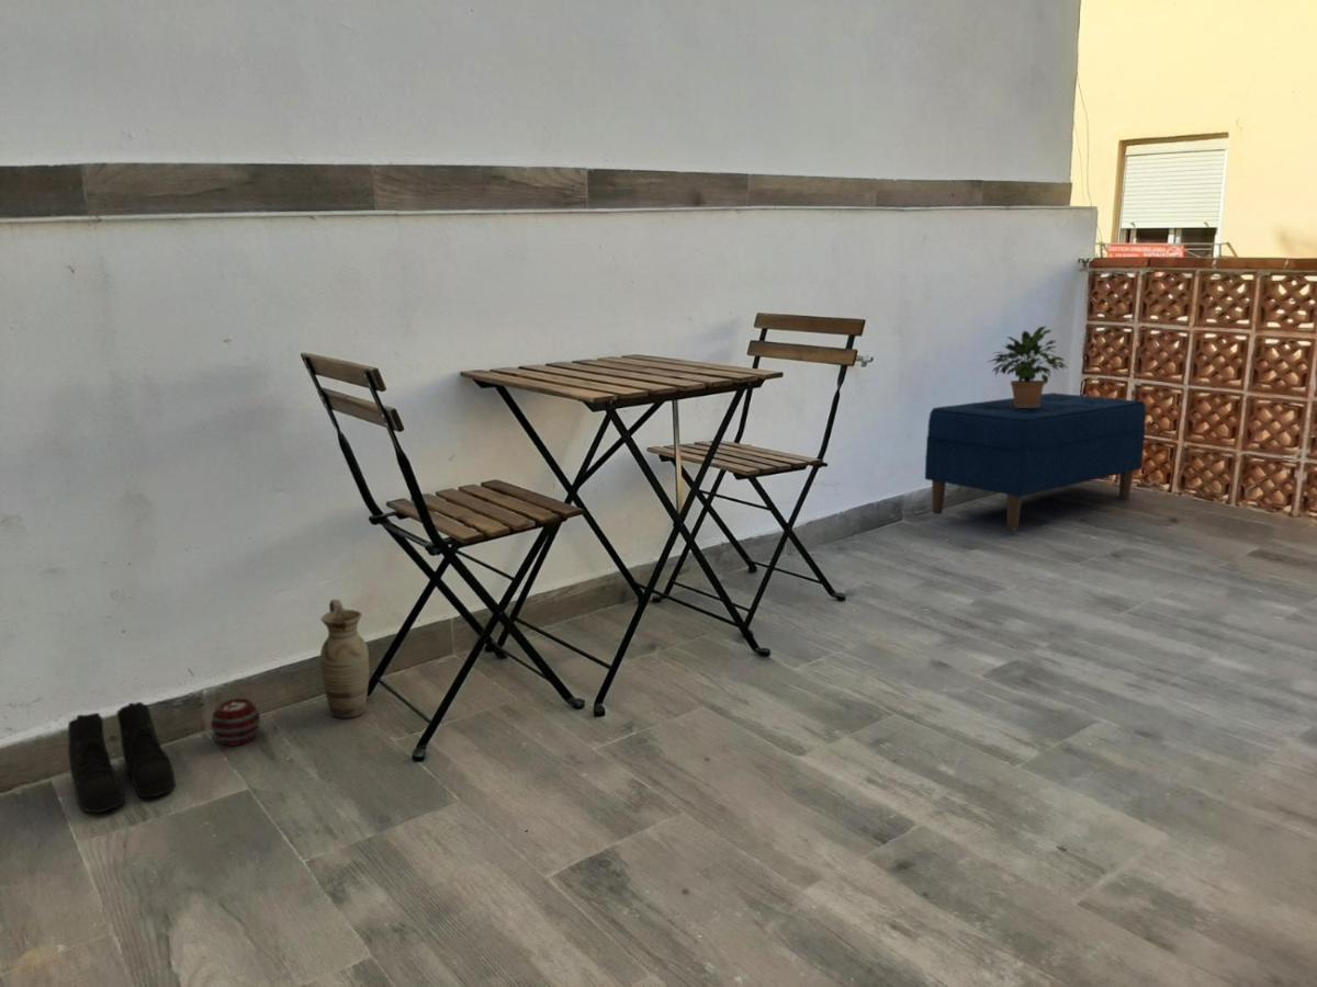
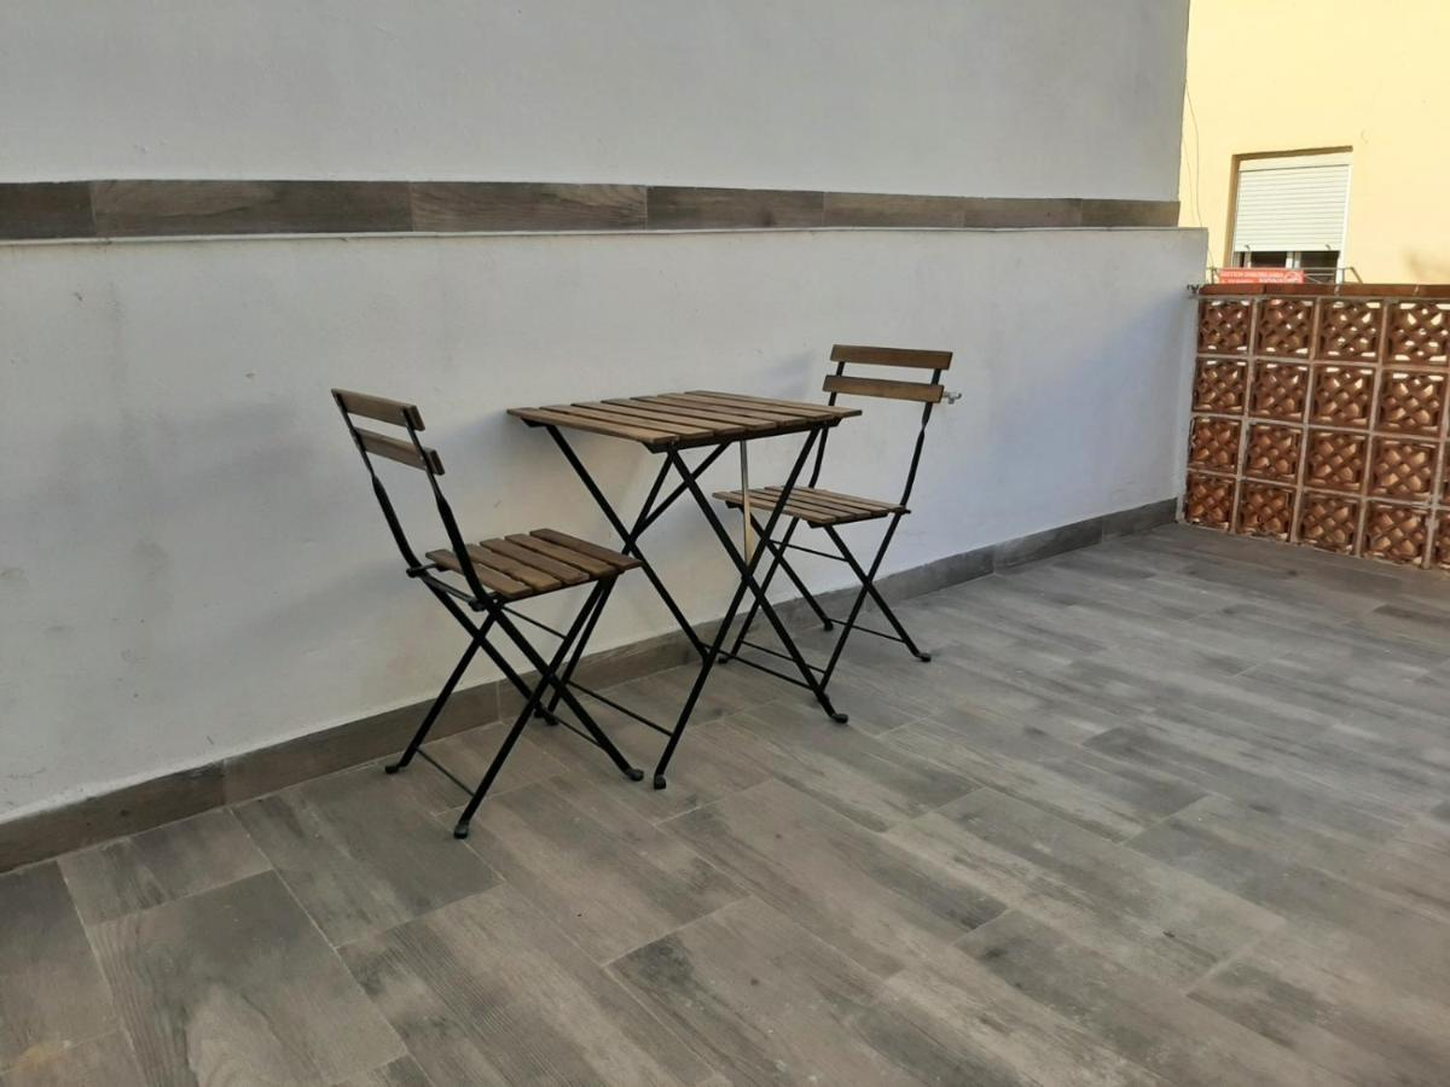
- decorative ball (235, 722)
- potted plant (1026, 366)
- boots (122, 748)
- ceramic jug (342, 657)
- bench (1036, 455)
